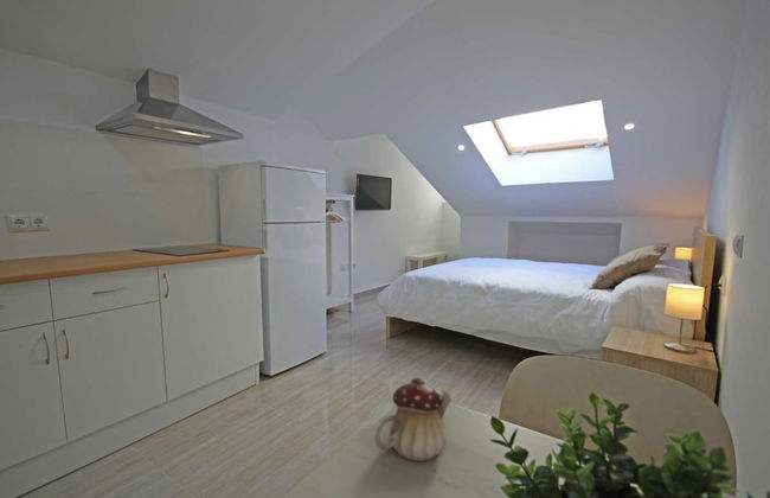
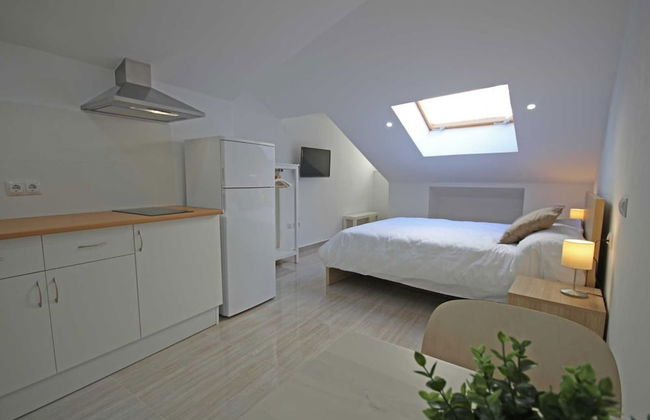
- teapot (413, 413)
